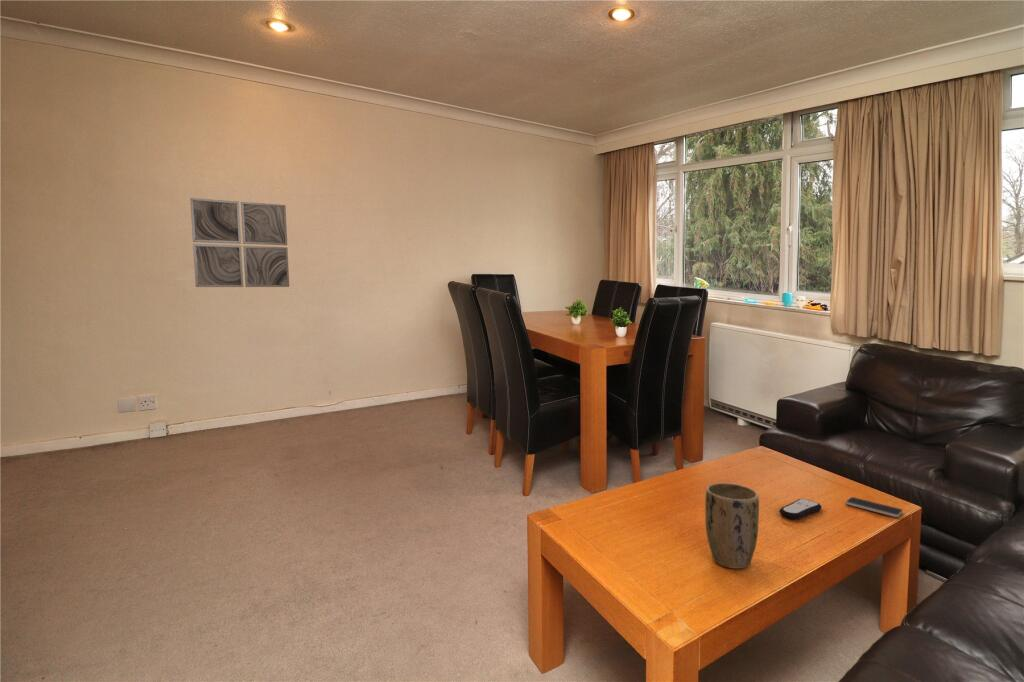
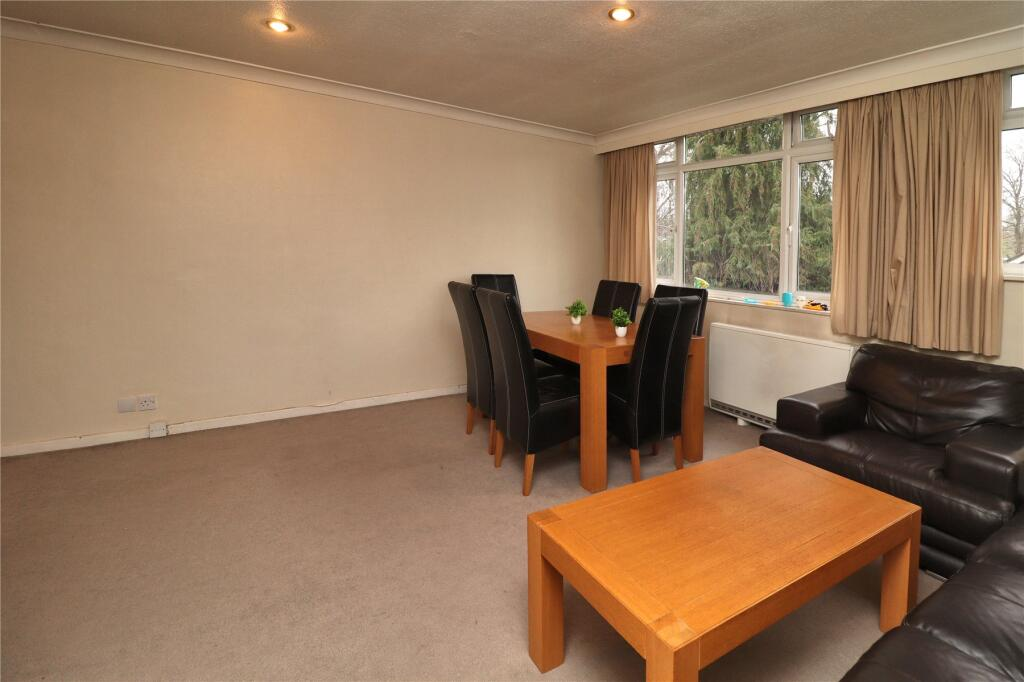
- wall art (243, 243)
- remote control (799, 508)
- plant pot (731, 525)
- smartphone (873, 506)
